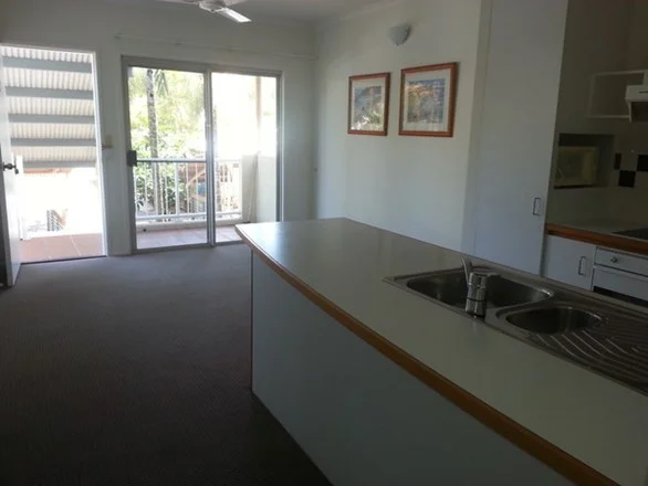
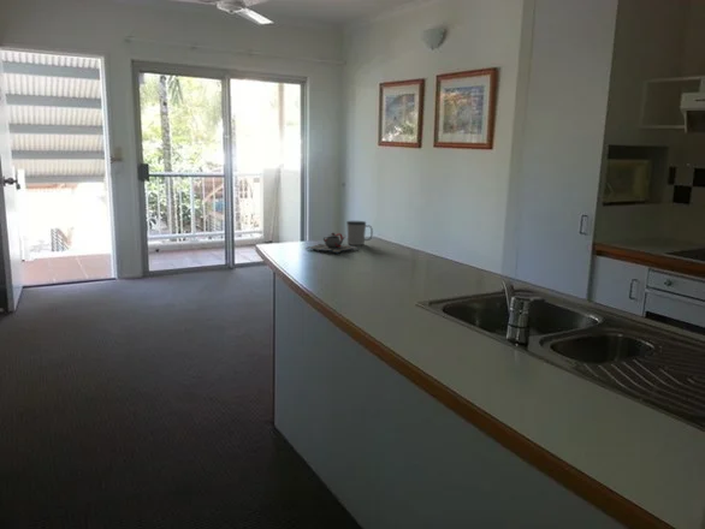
+ mug (357, 232)
+ teapot (332, 240)
